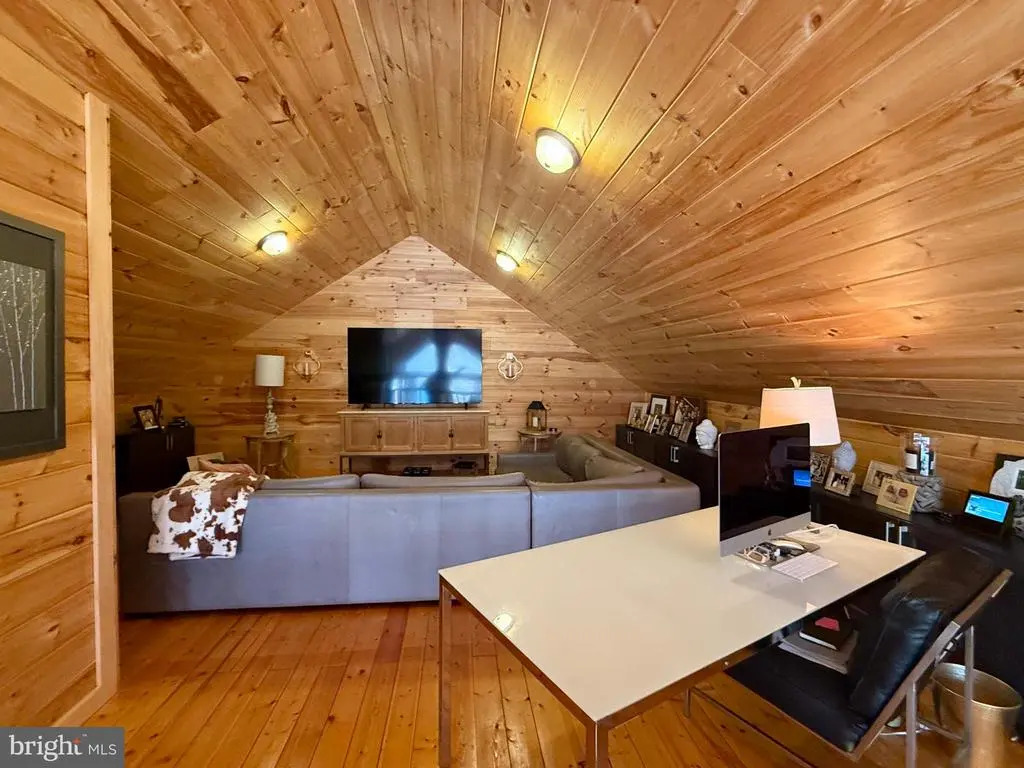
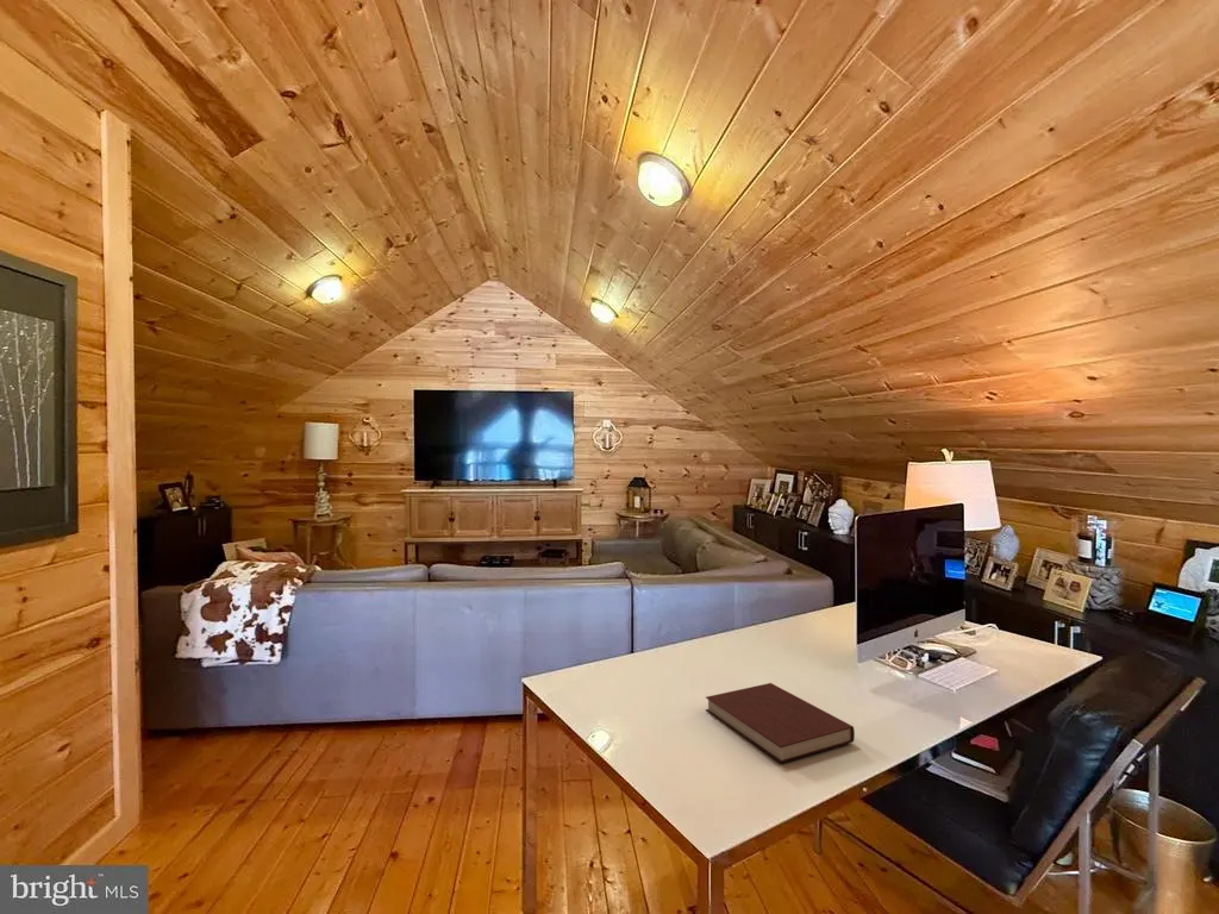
+ notebook (775, 718)
